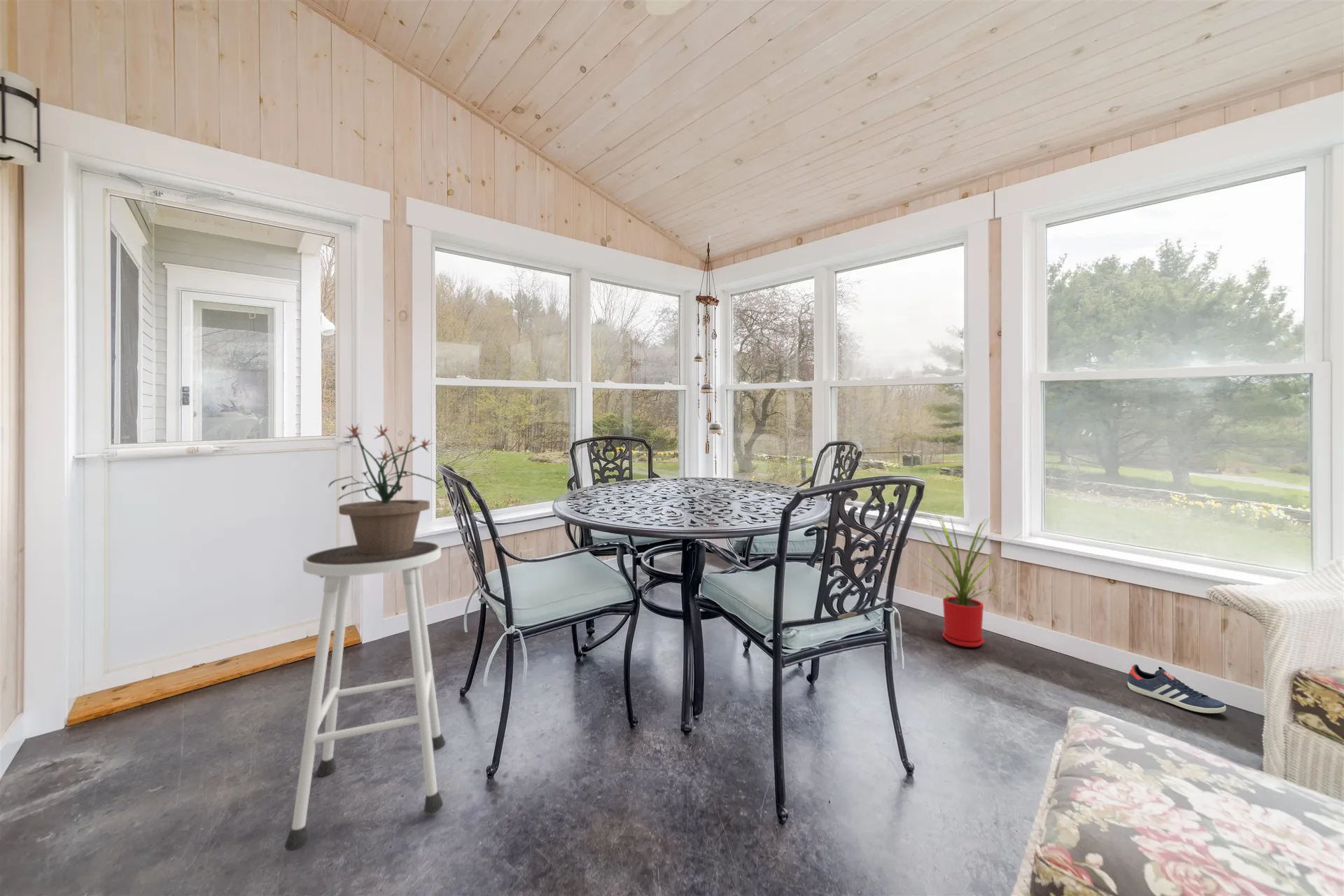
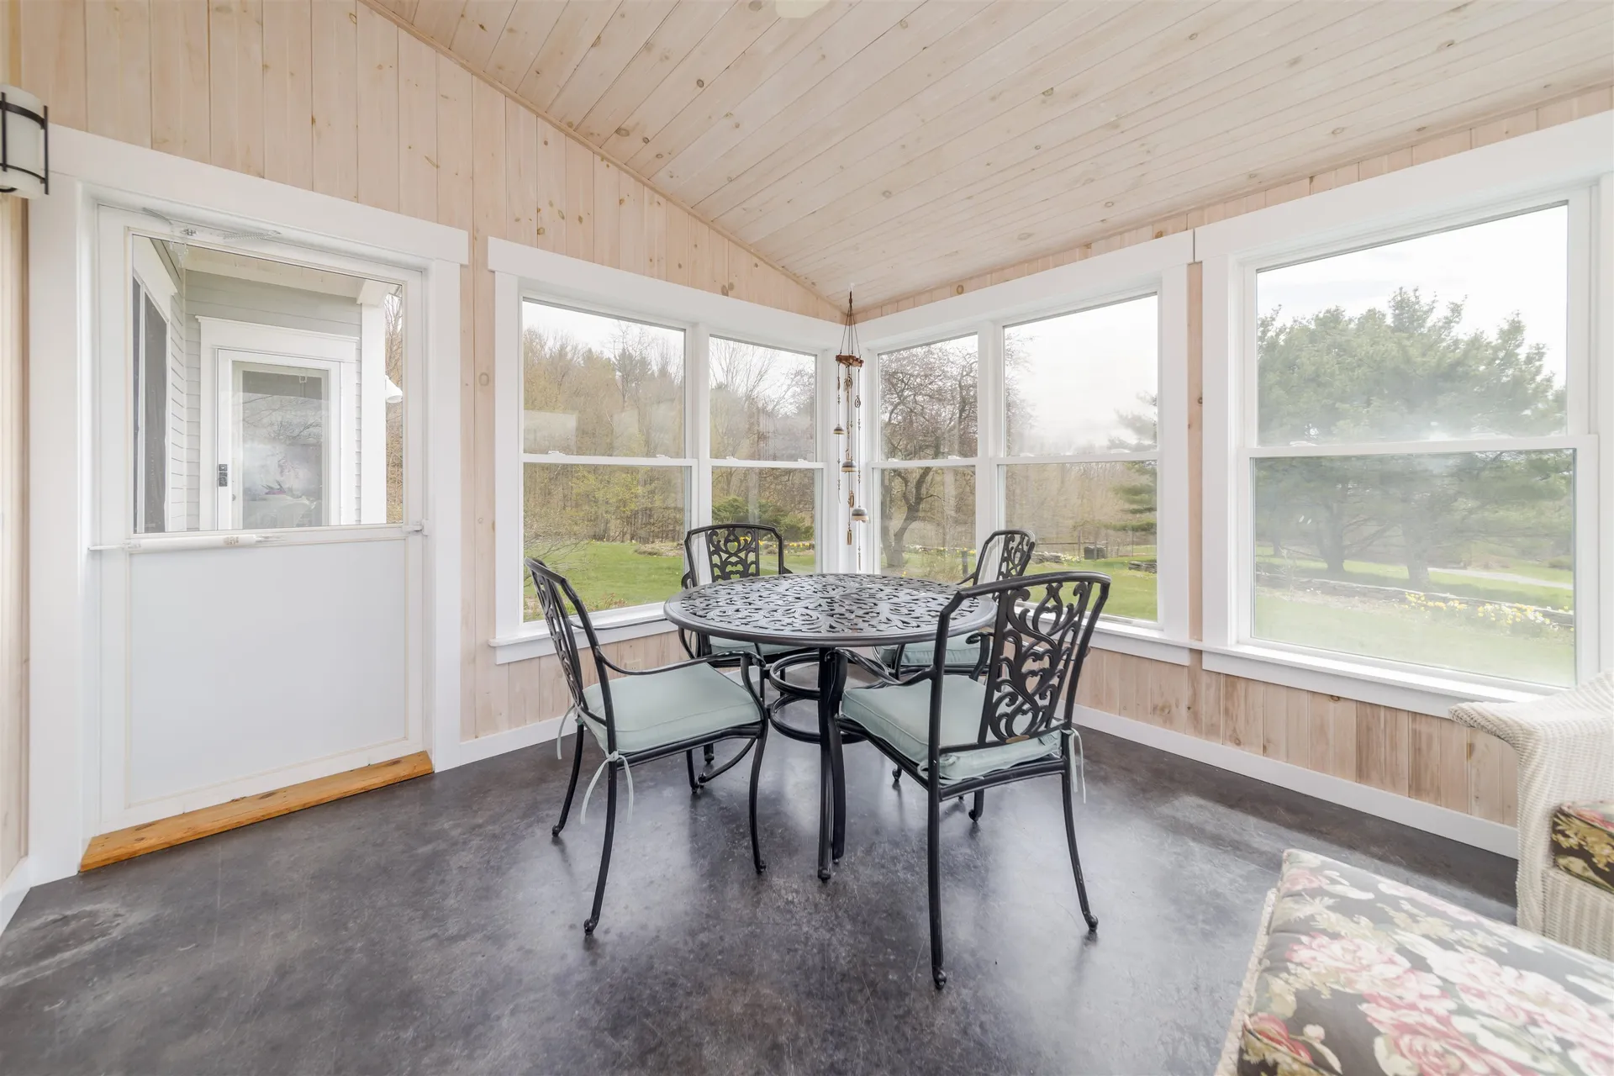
- stool (377, 683)
- sneaker (1173, 686)
- house plant (963, 577)
- potted plant (382, 486)
